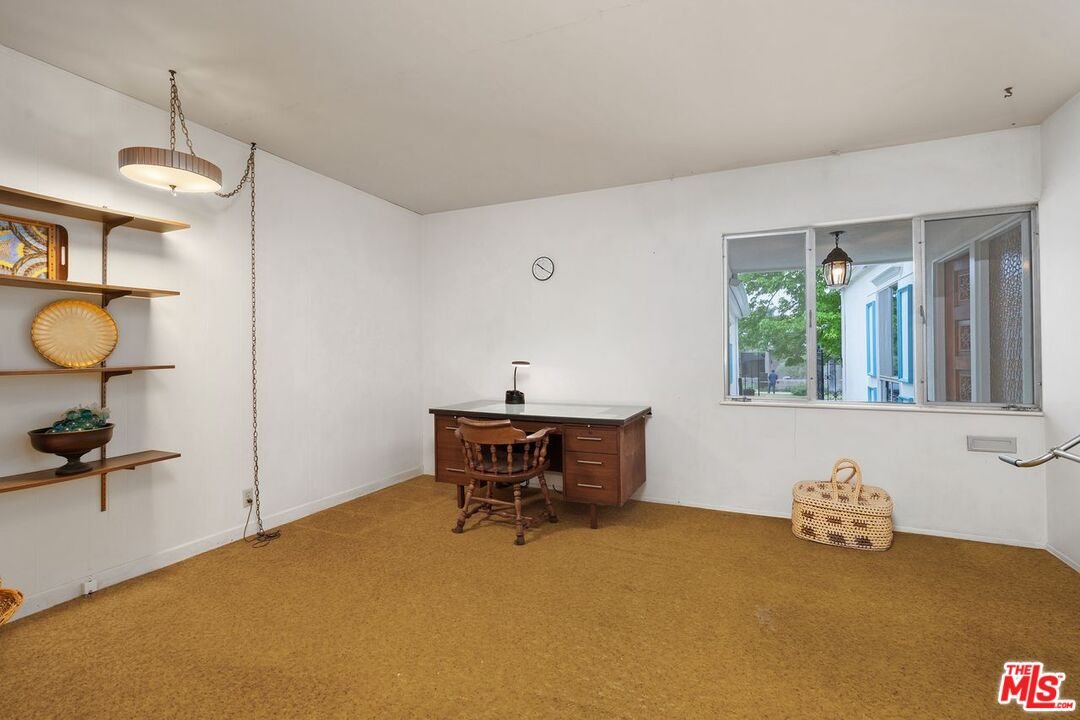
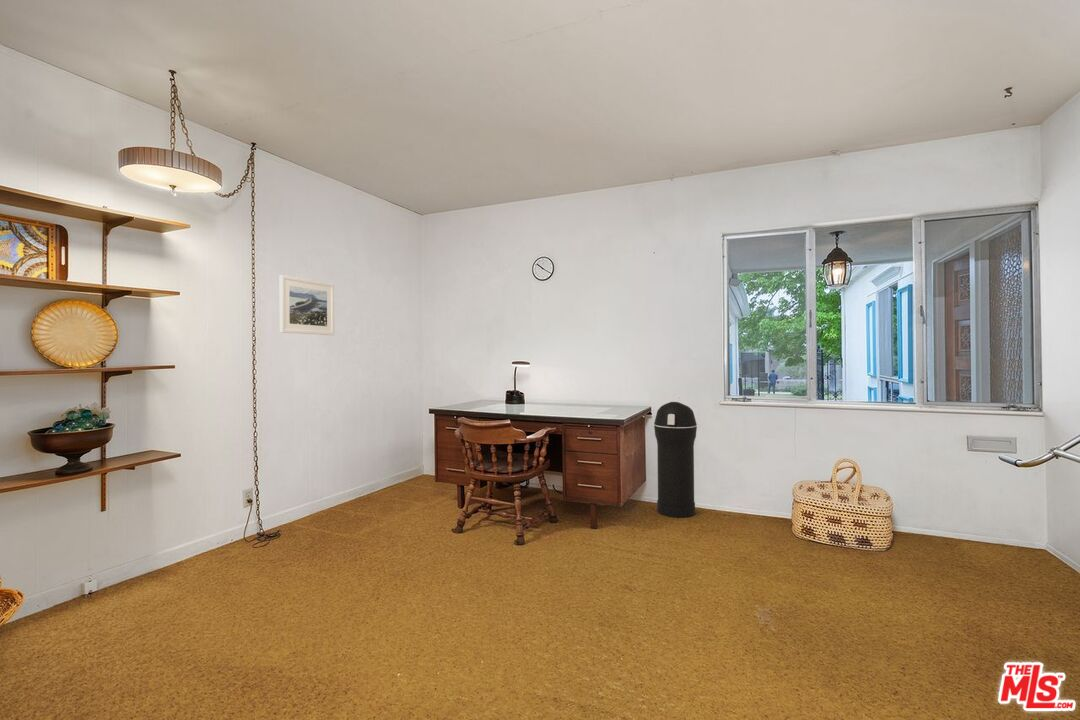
+ trash can (675, 456)
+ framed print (308, 306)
